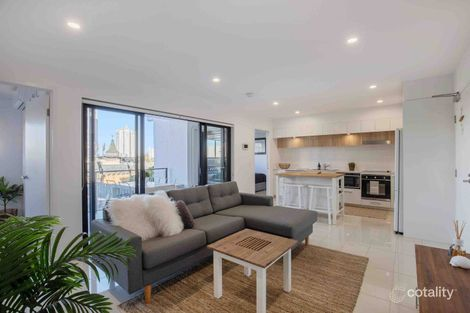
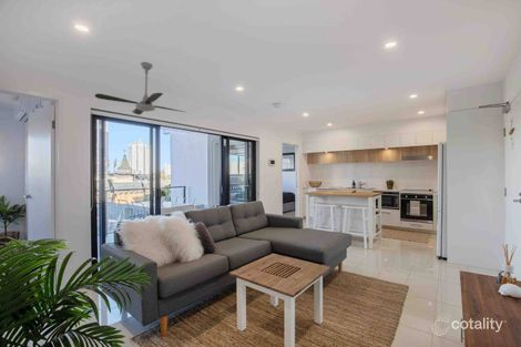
+ ceiling fan (145, 86)
